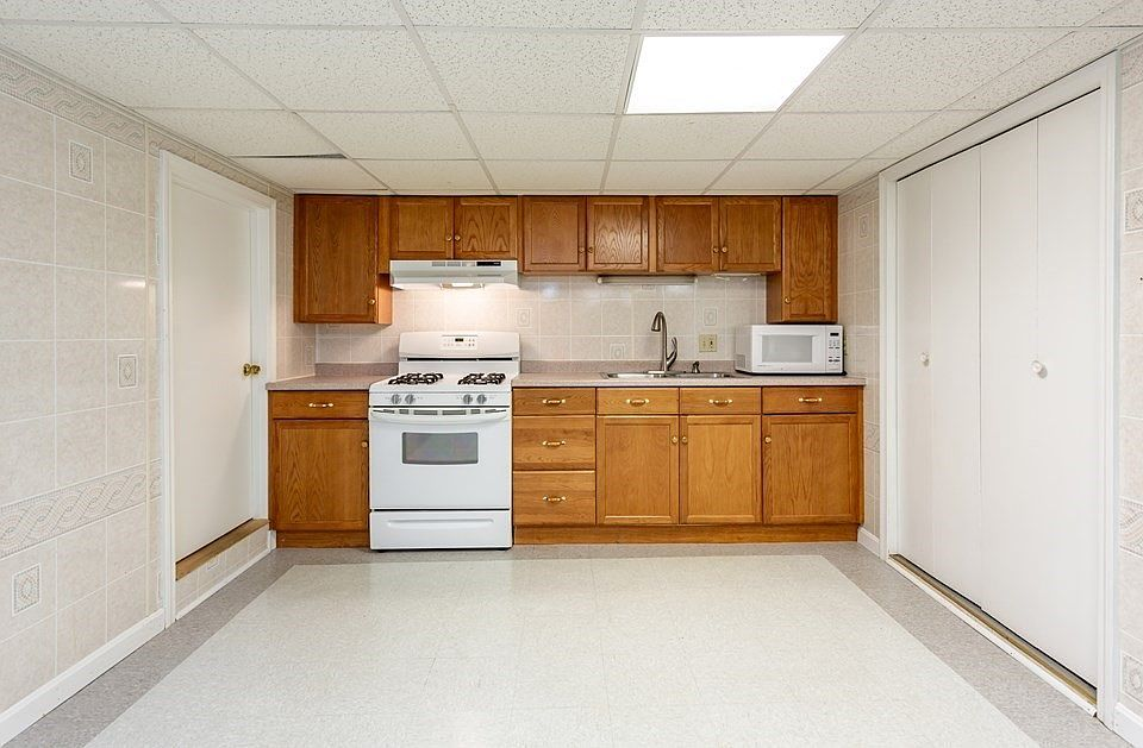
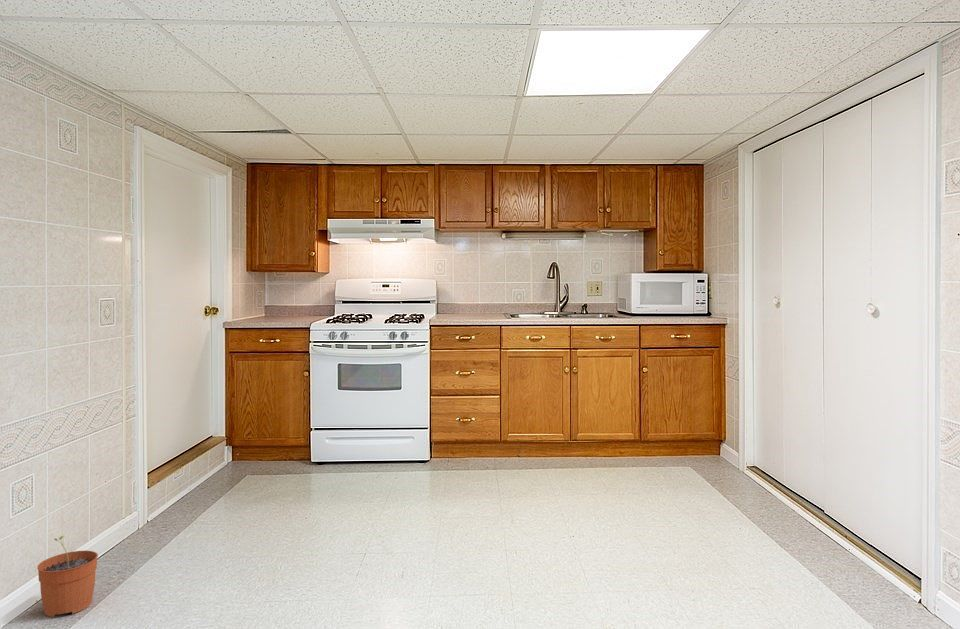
+ plant pot (68, 572)
